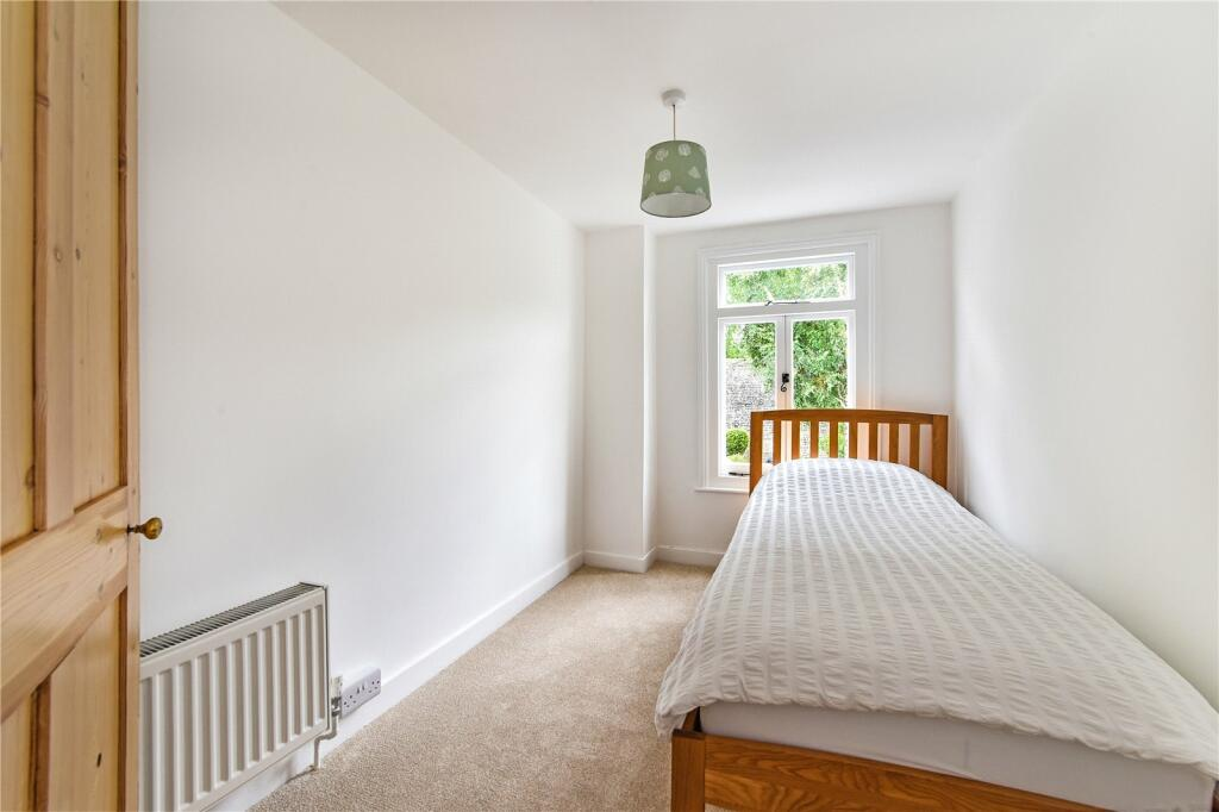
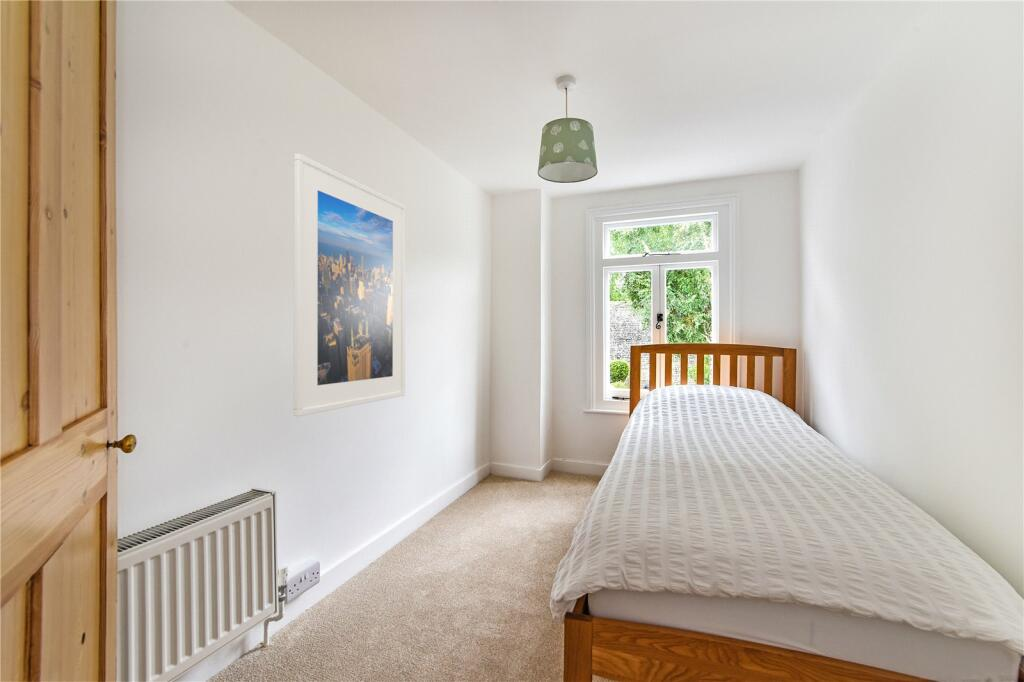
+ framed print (358, 293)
